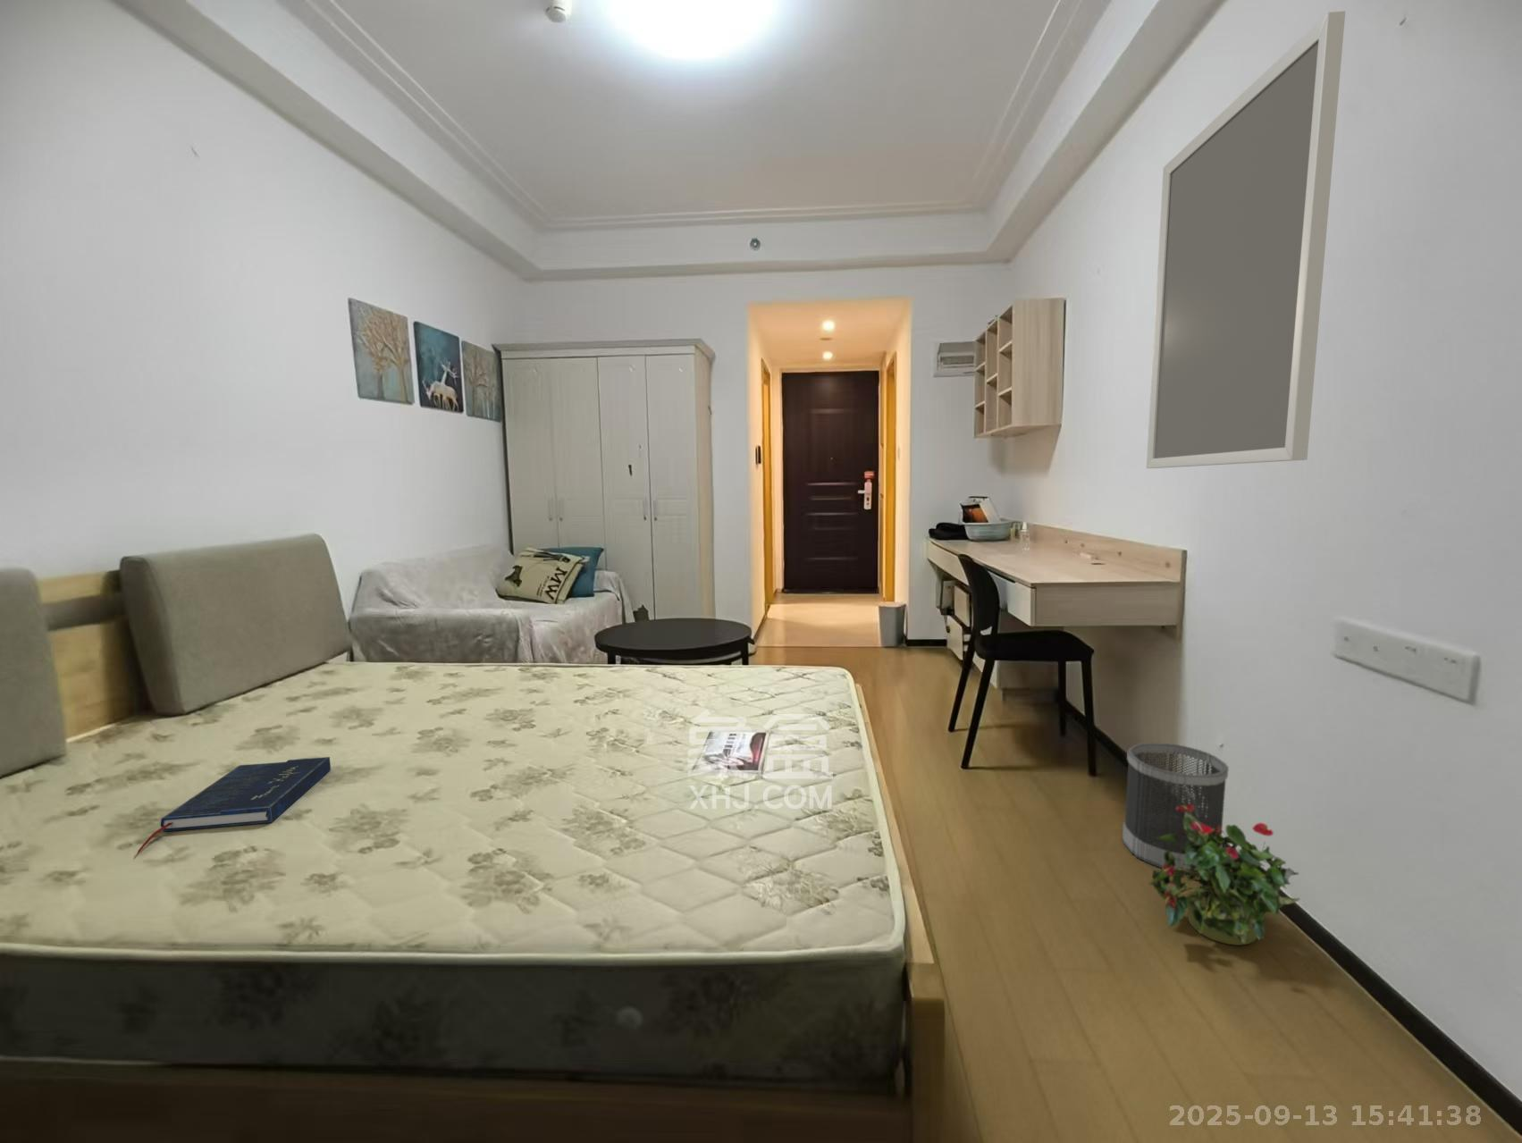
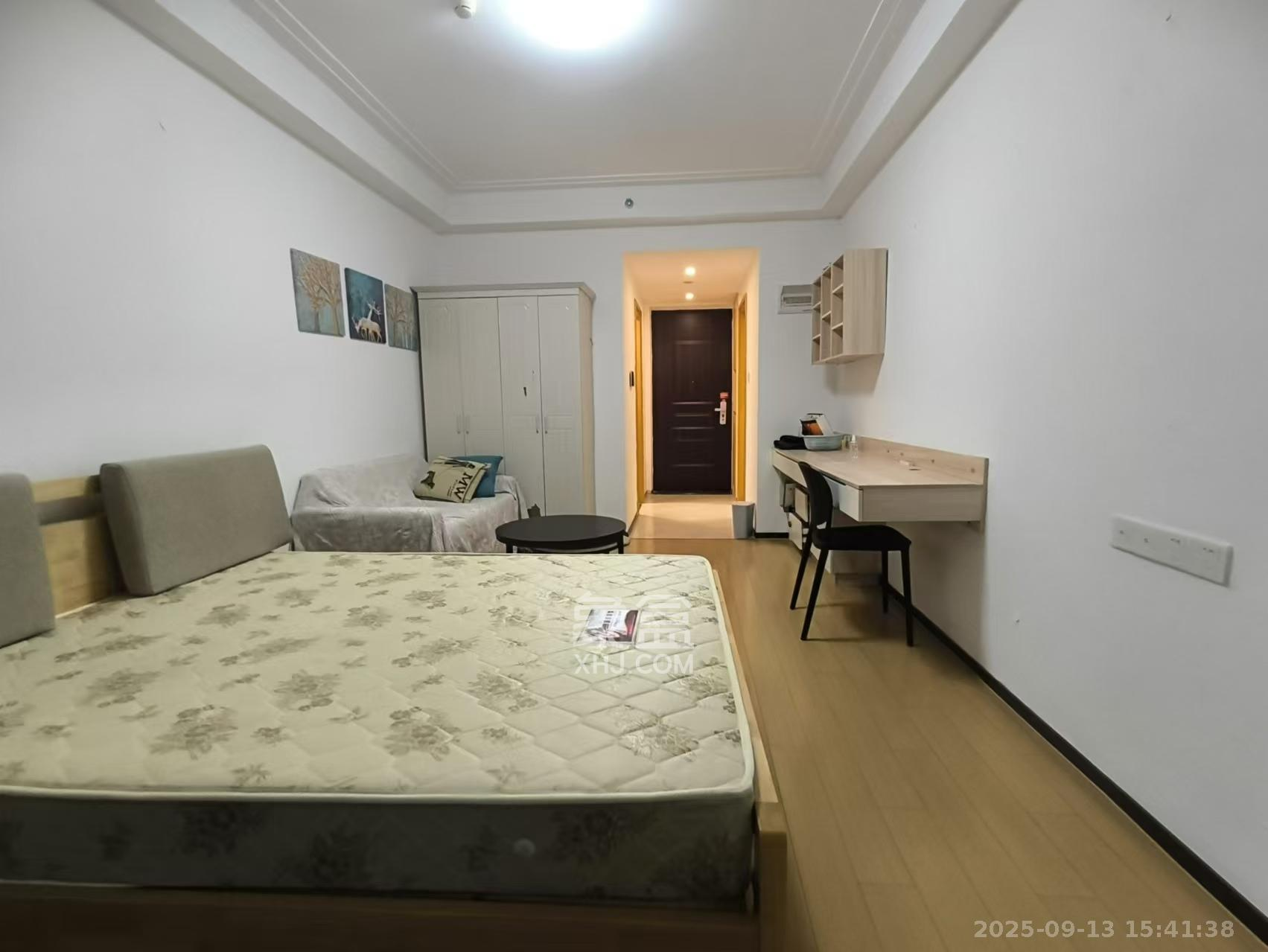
- wastebasket (1173, 804)
- book (240, 801)
- potted plant (1224, 879)
- home mirror (1224, 289)
